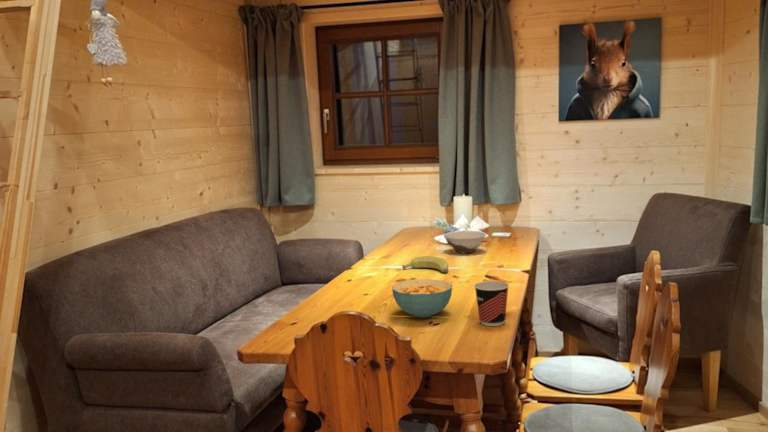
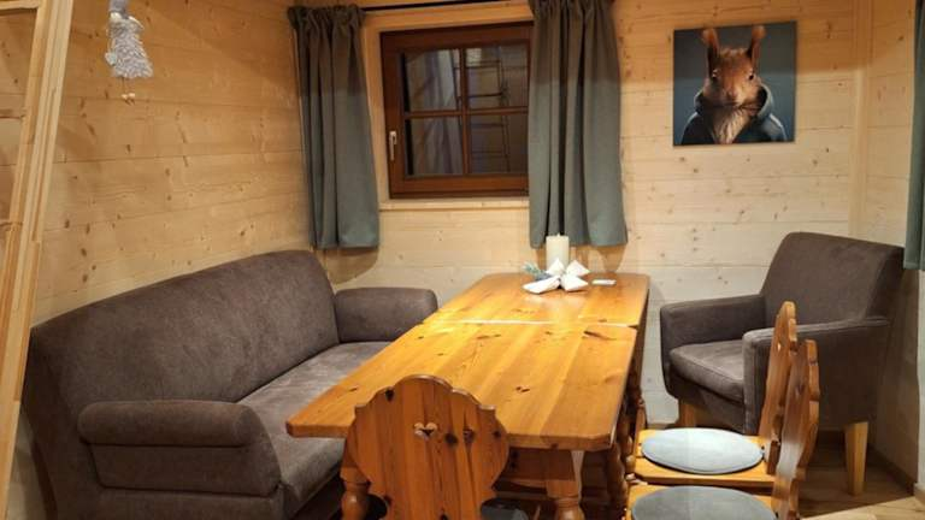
- bowl (465, 242)
- cup (492, 303)
- cereal bowl (422, 300)
- banana (425, 264)
